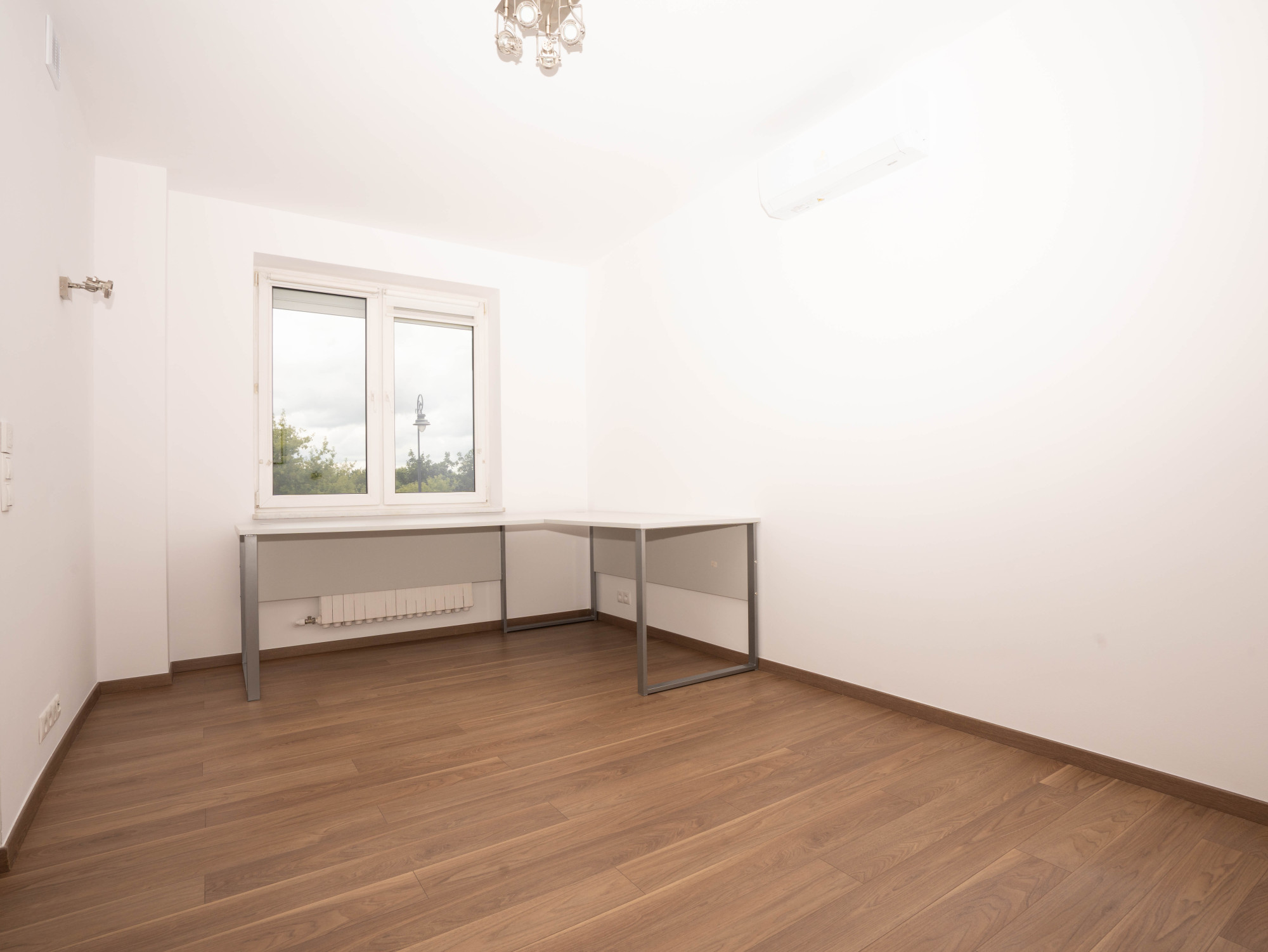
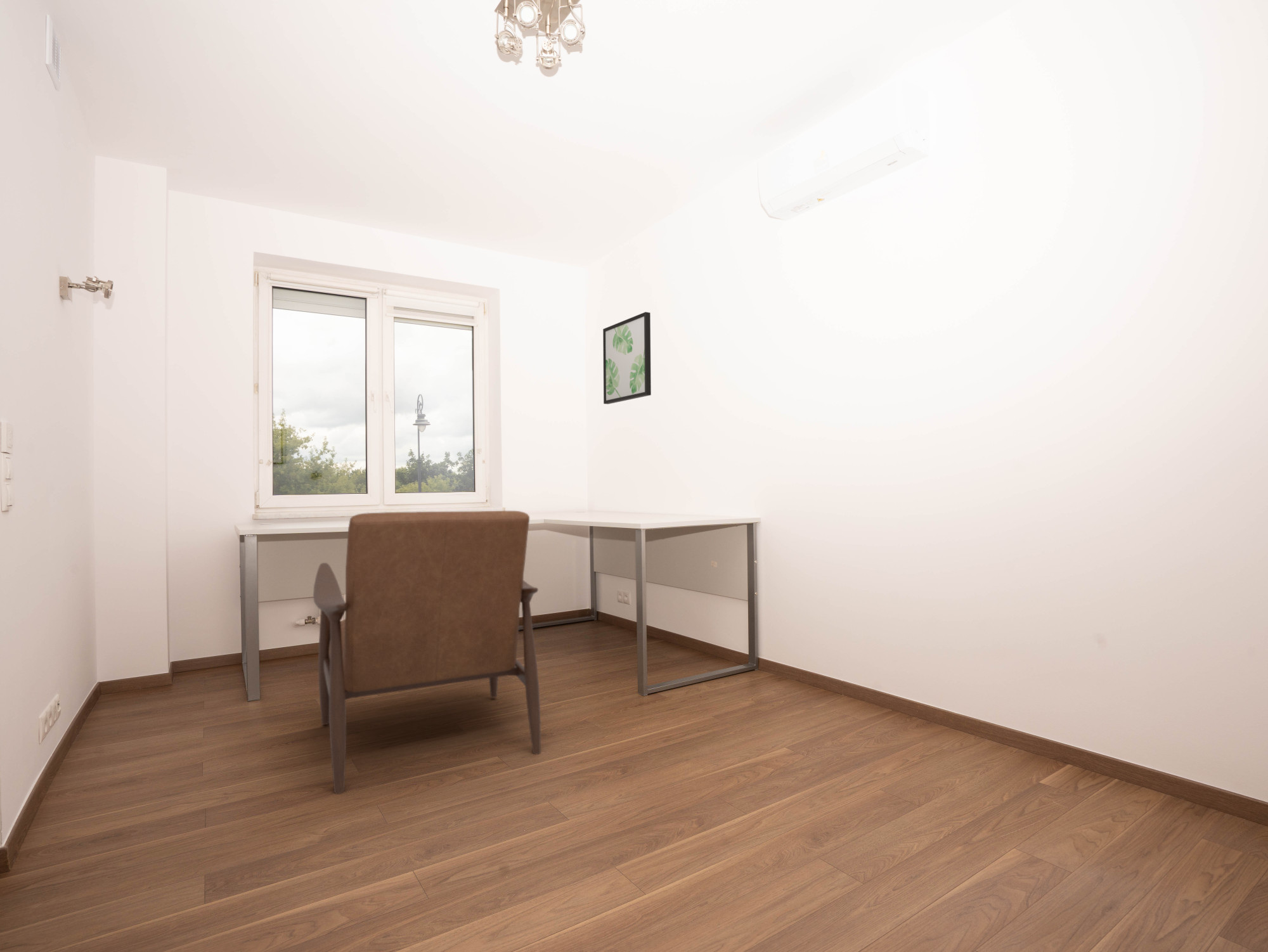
+ chair (425, 621)
+ wall art (626, 360)
